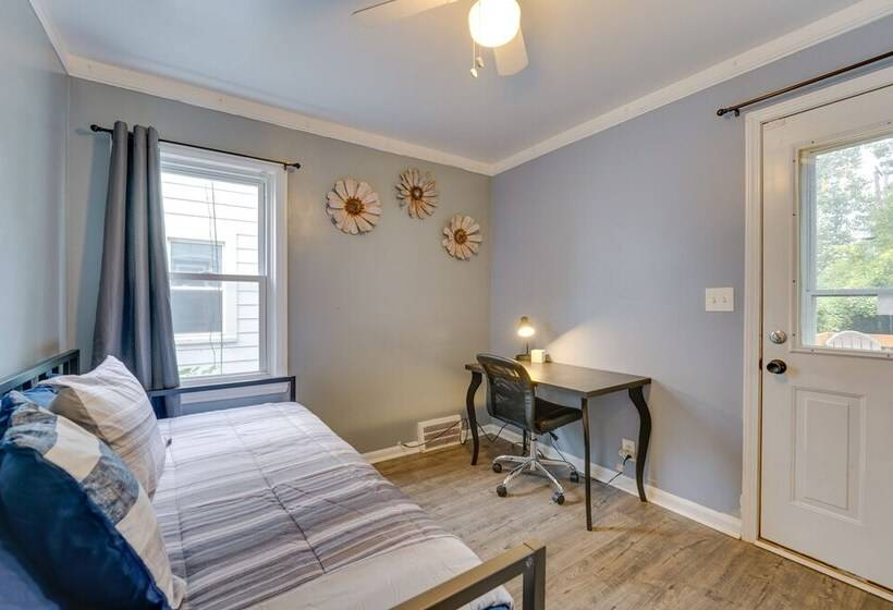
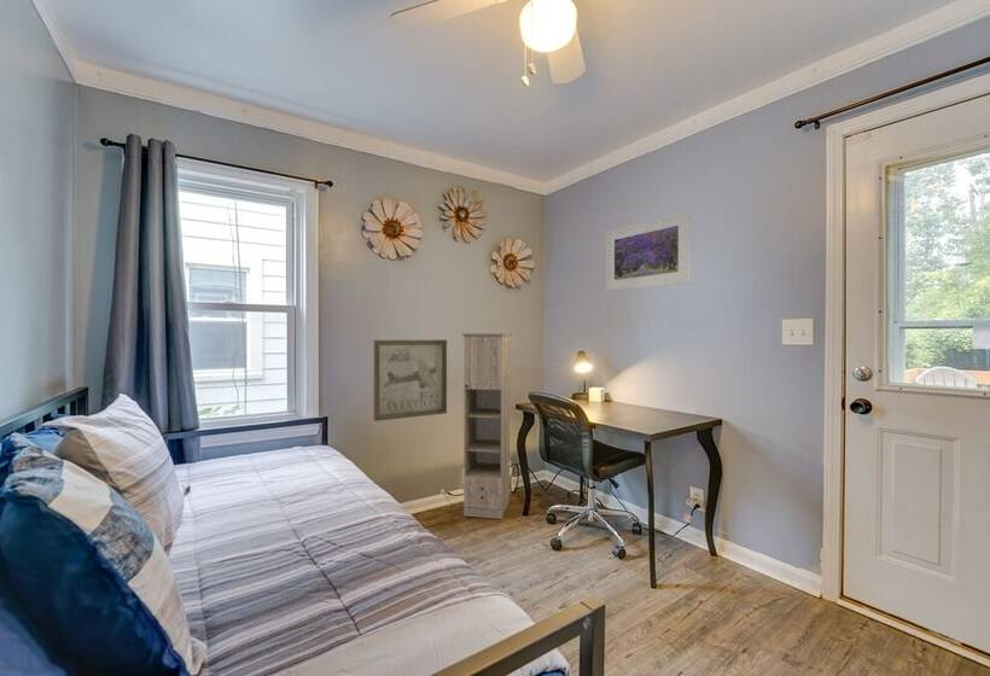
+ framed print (644, 255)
+ storage cabinet (487, 420)
+ wall art (412, 378)
